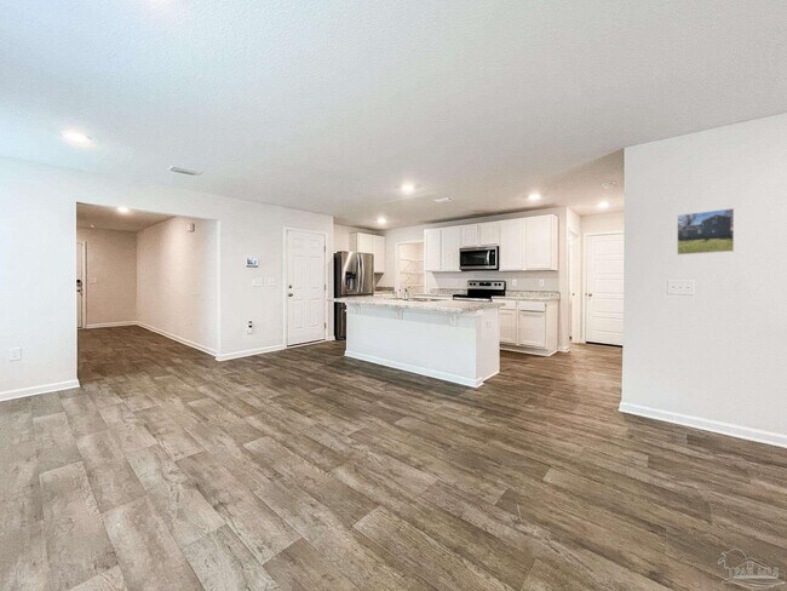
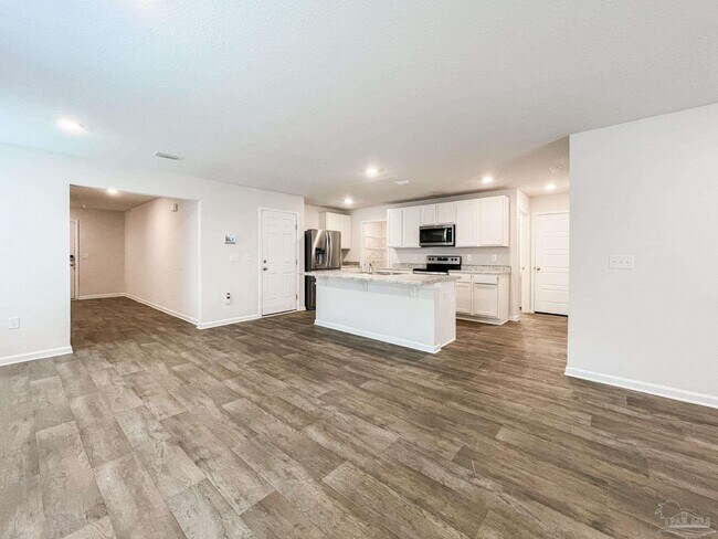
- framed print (703, 233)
